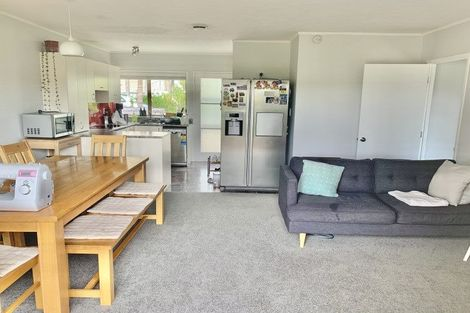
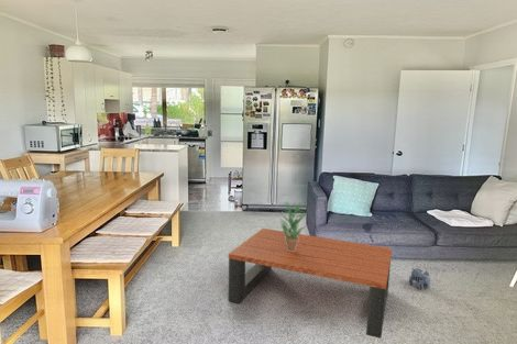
+ potted plant (292, 224)
+ plush toy (420, 278)
+ coffee table (311, 274)
